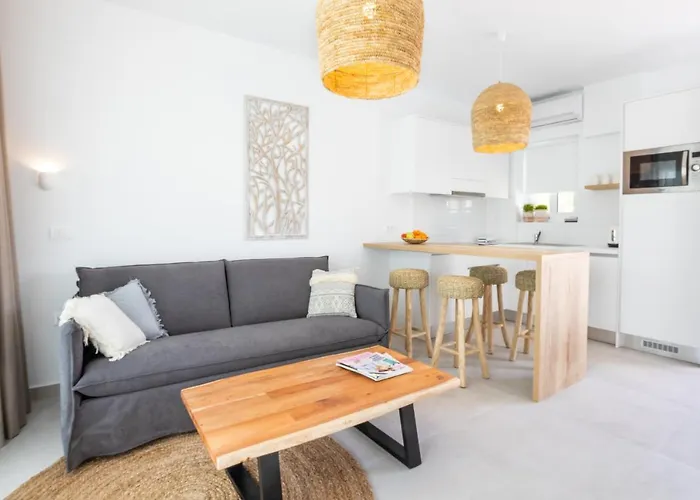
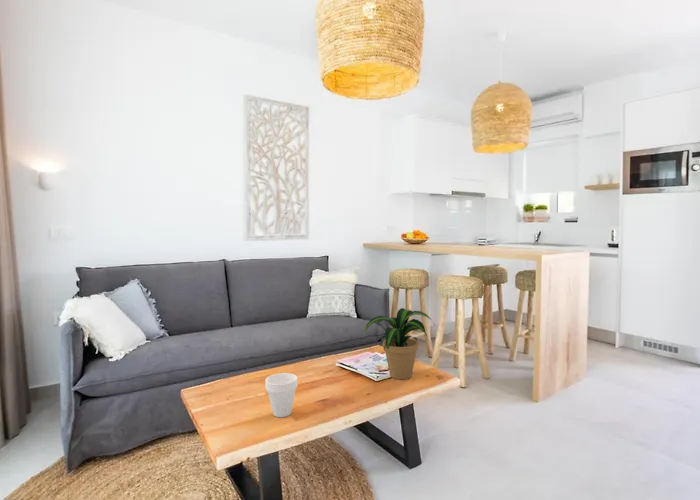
+ cup (281, 395)
+ potted plant (401, 343)
